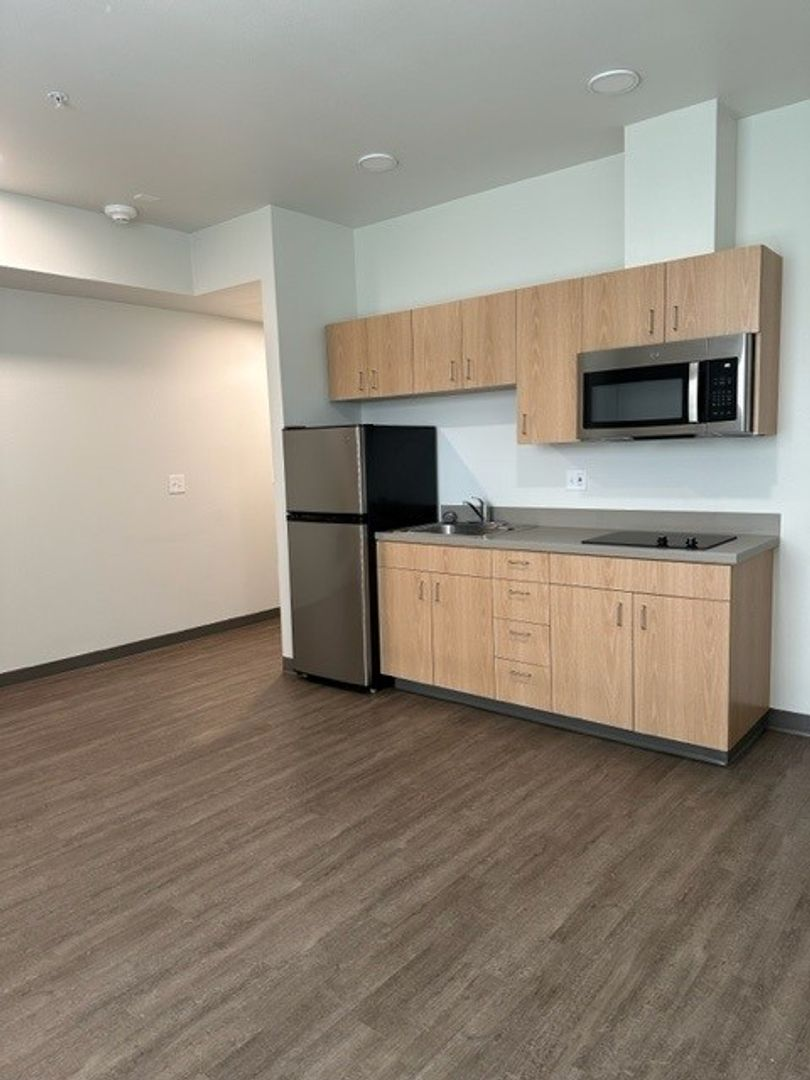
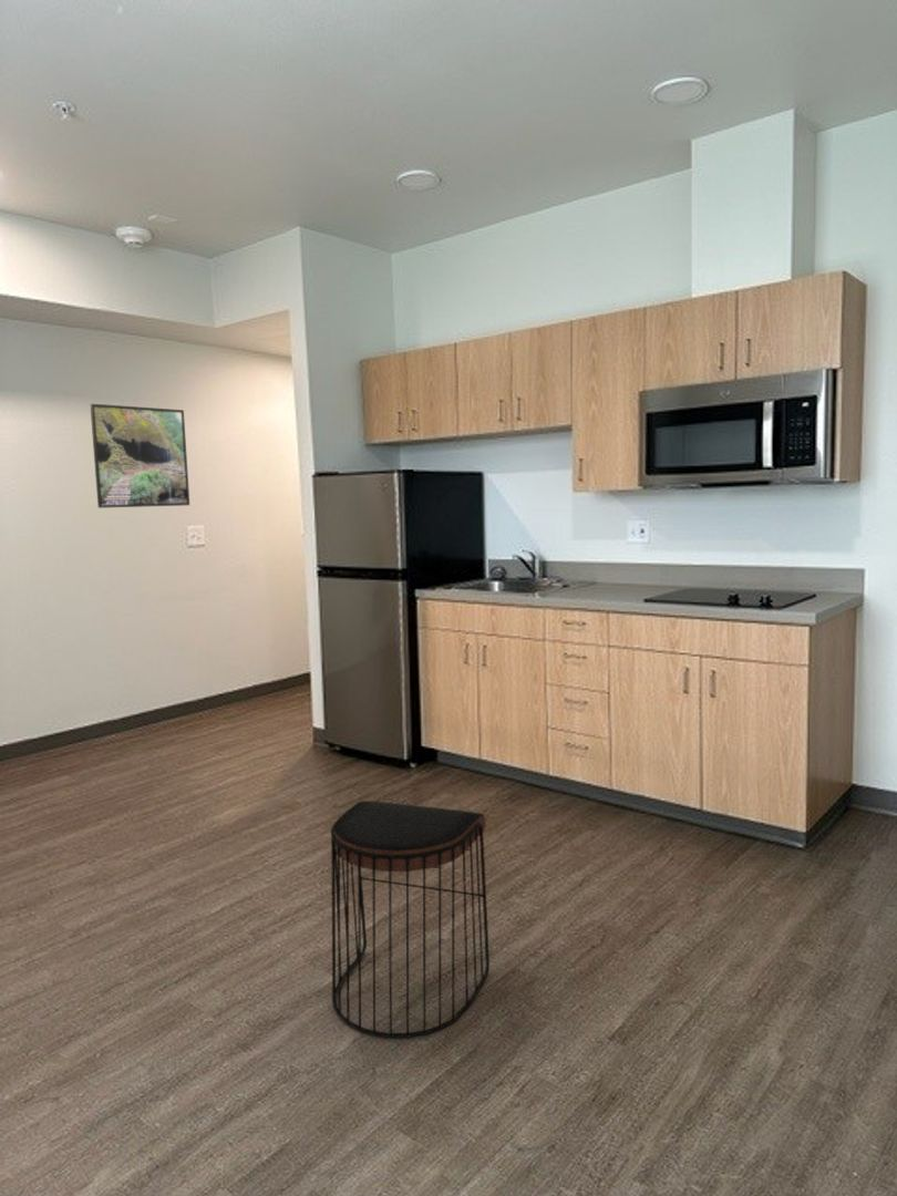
+ stool (406, 909)
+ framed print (142, 456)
